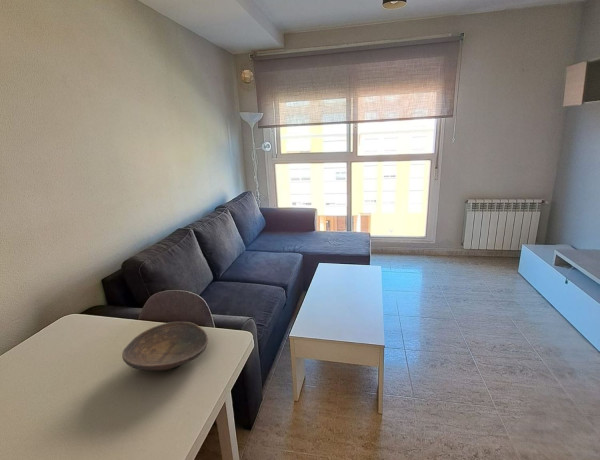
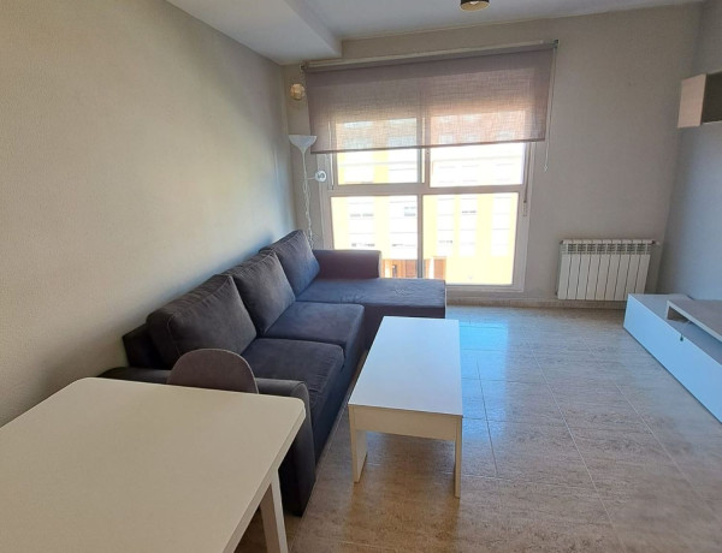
- decorative bowl (167, 350)
